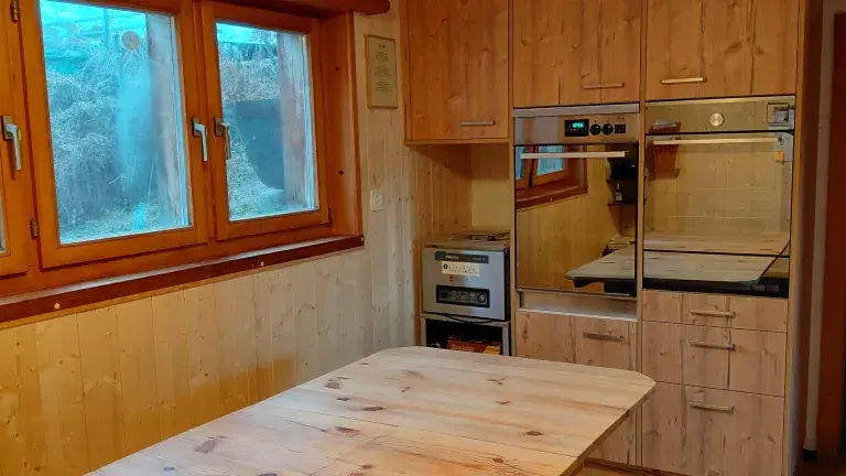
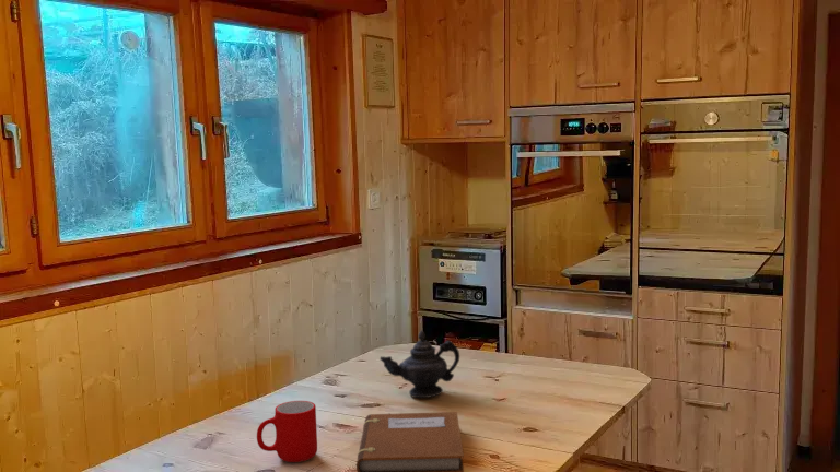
+ notebook (410, 440)
+ teapot (420, 363)
+ cup (287, 433)
